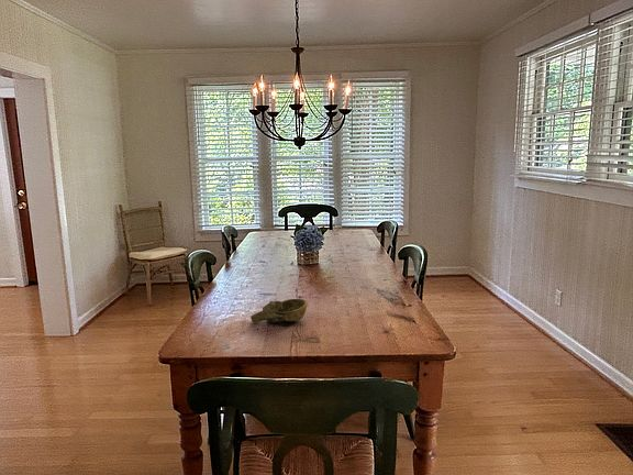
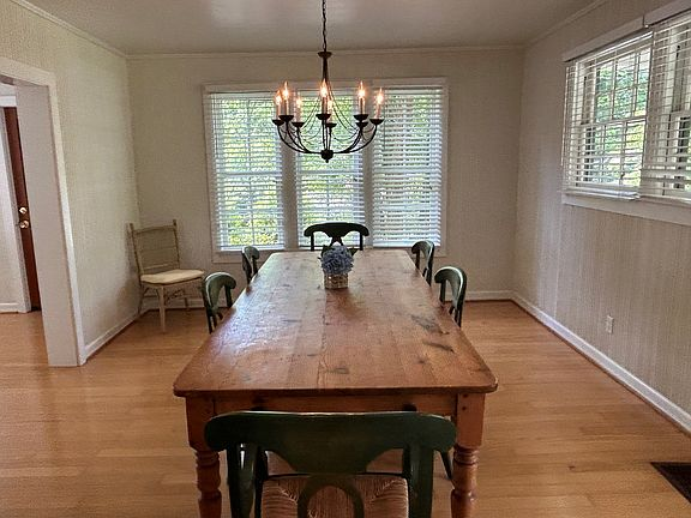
- decorative bowl (279, 310)
